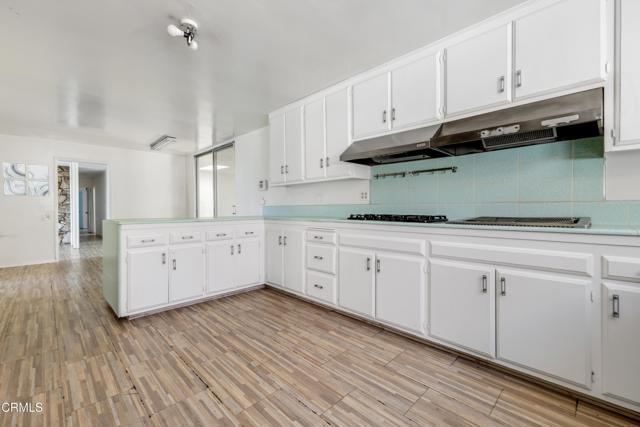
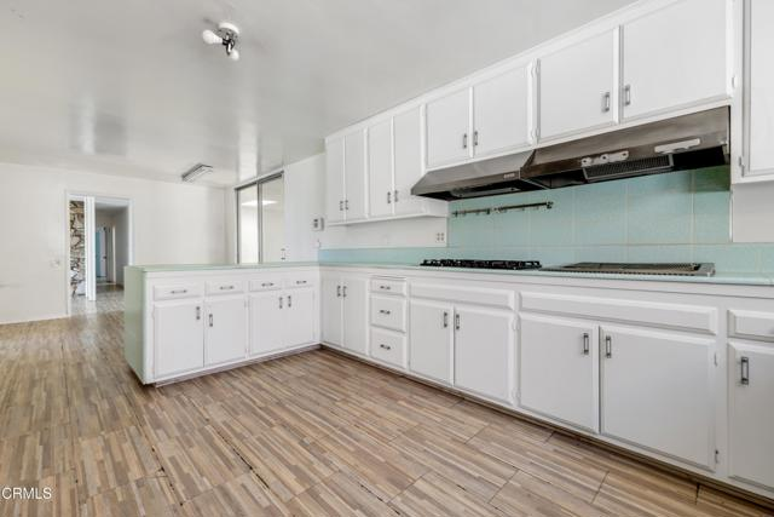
- wall art (28, 179)
